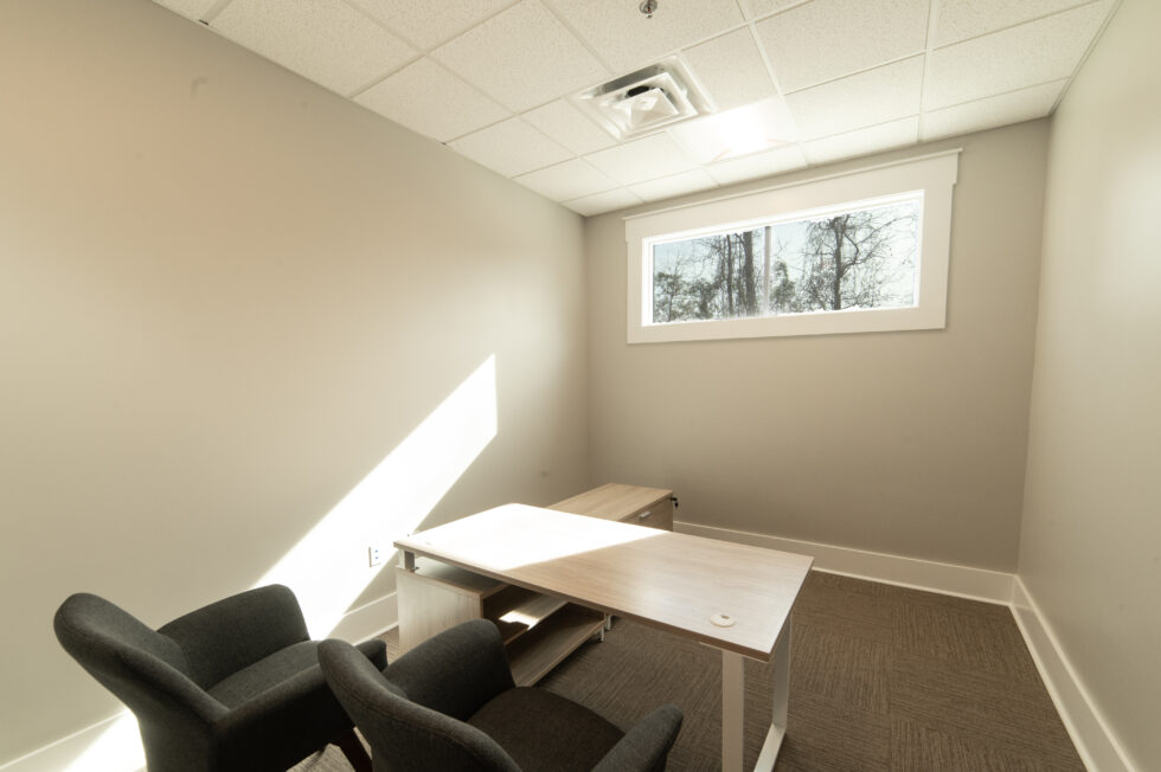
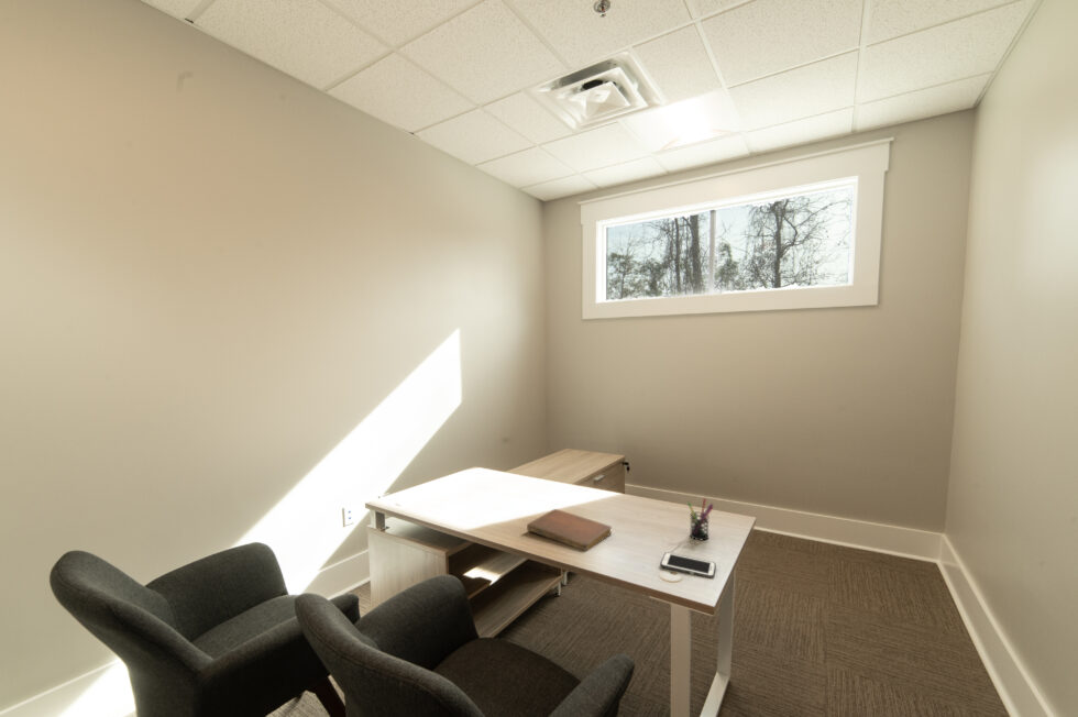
+ notebook (569, 528)
+ cell phone (688, 564)
+ pen holder (697, 516)
